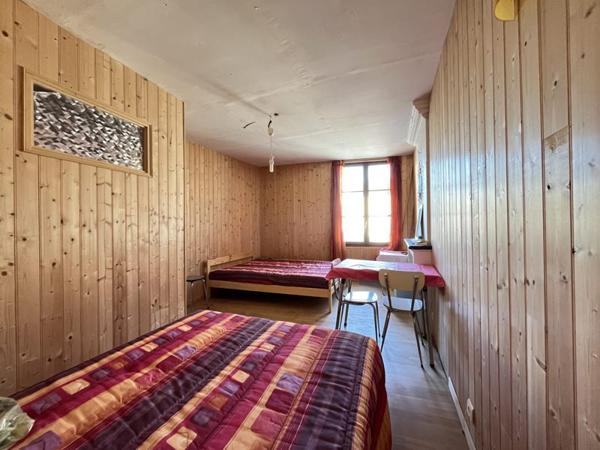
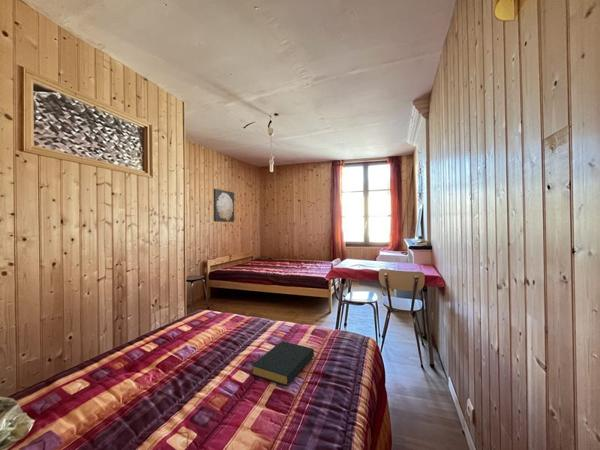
+ wall art (224, 206)
+ hardback book (284, 360)
